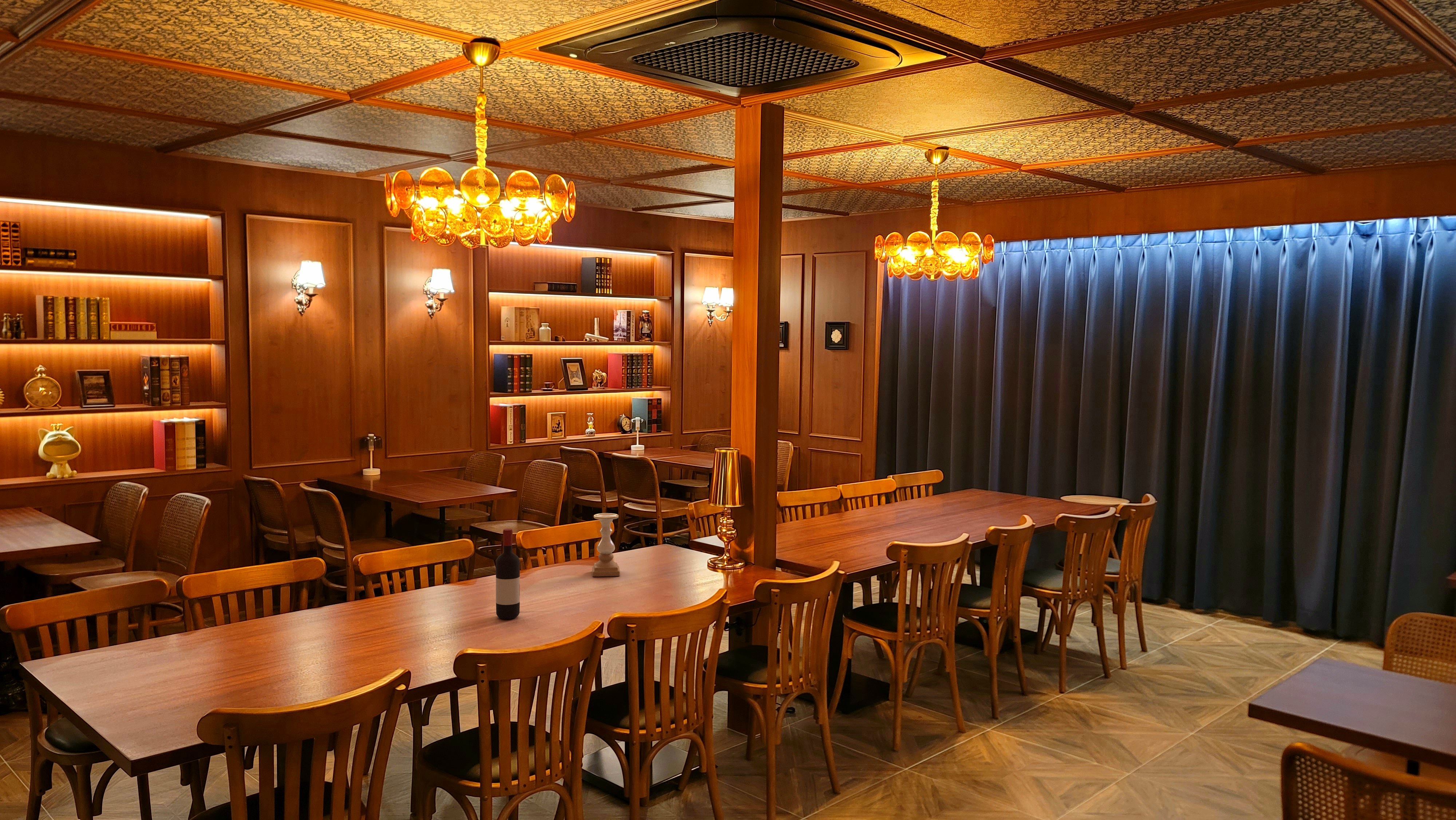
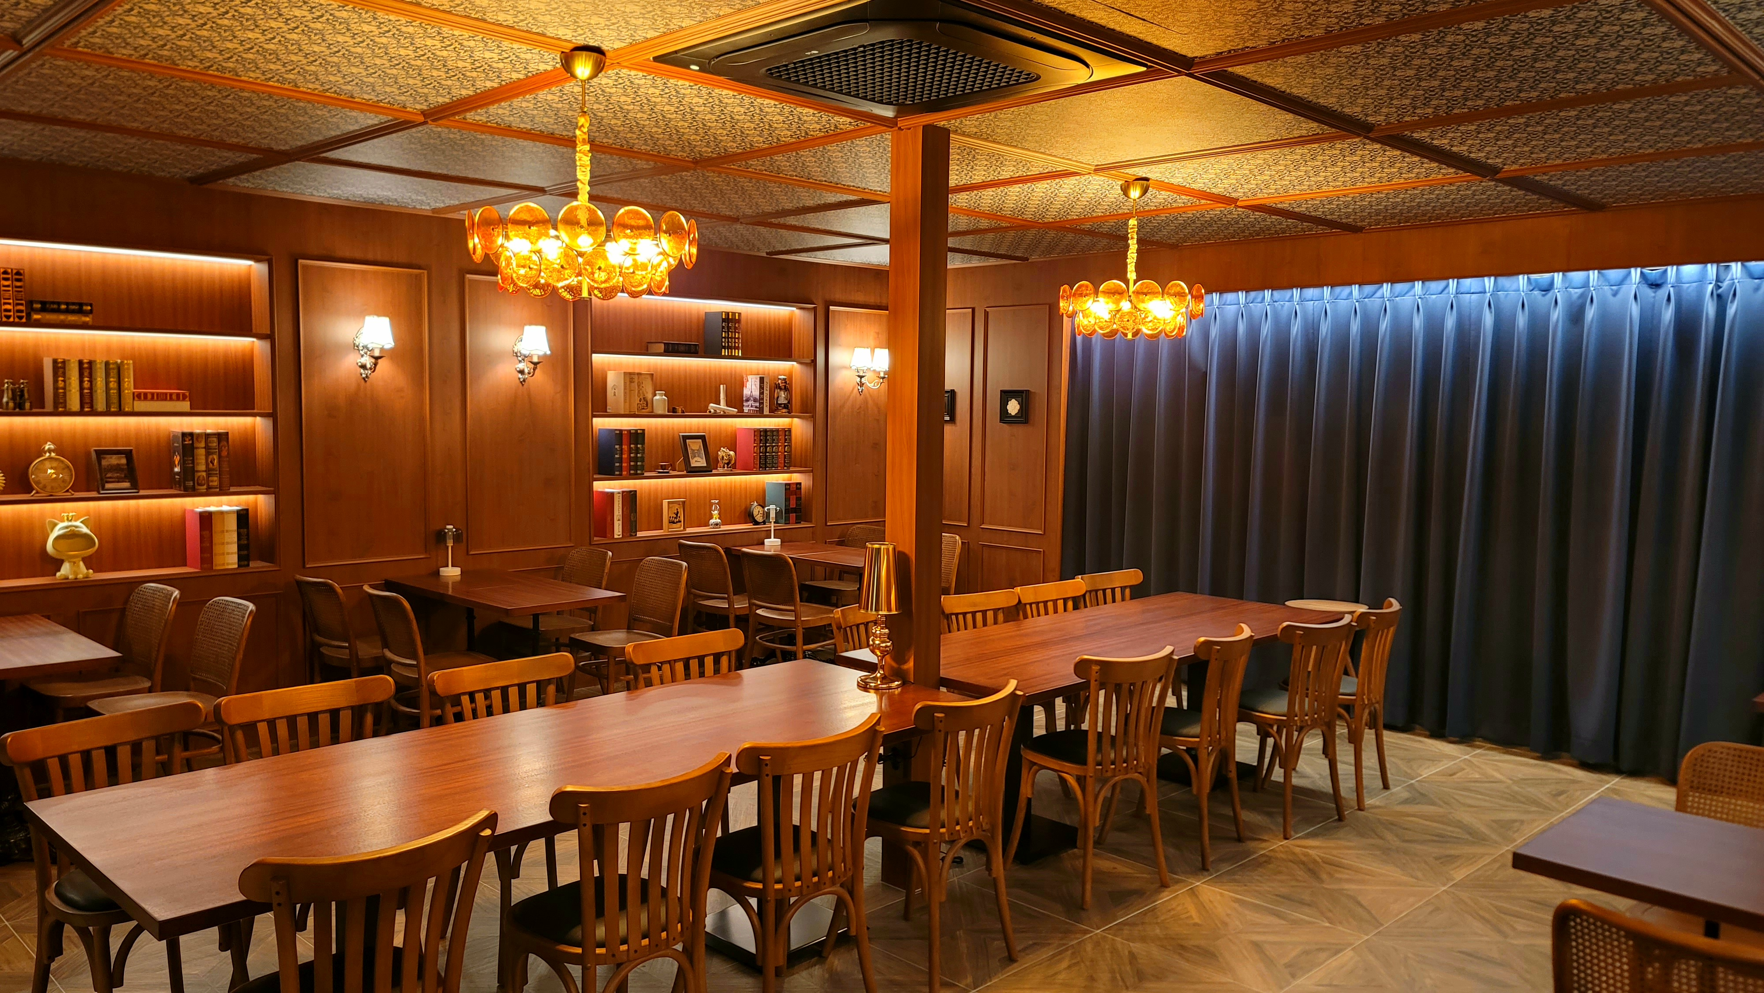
- candle holder (606, 544)
- wine bottle (508, 573)
